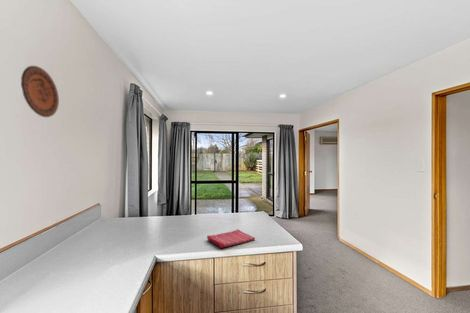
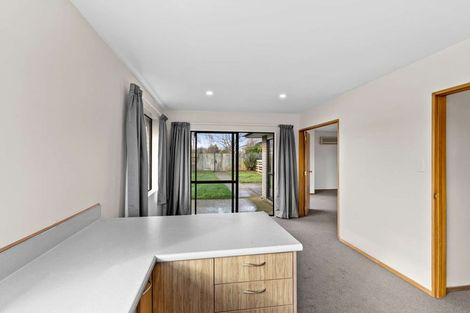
- dish towel (230, 237)
- decorative plate (40, 92)
